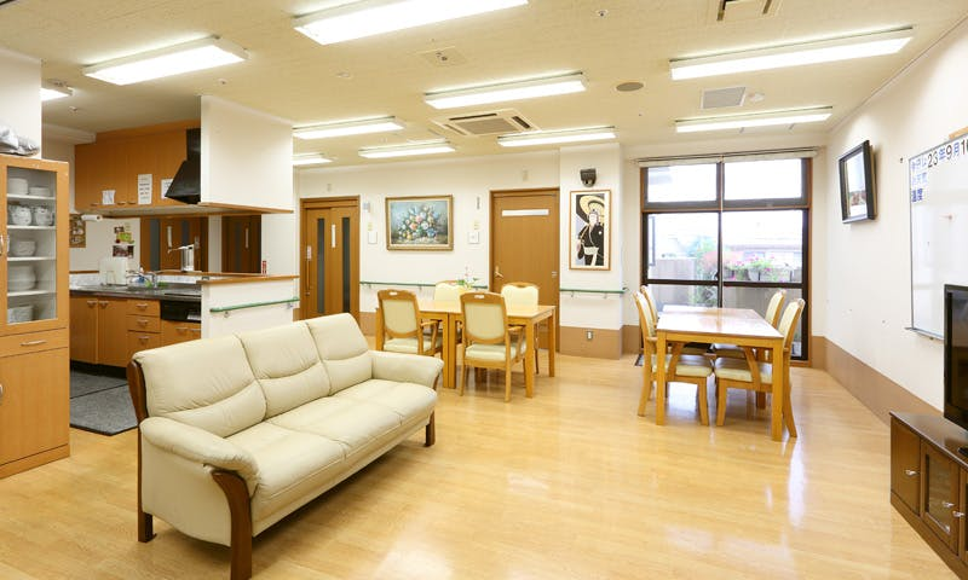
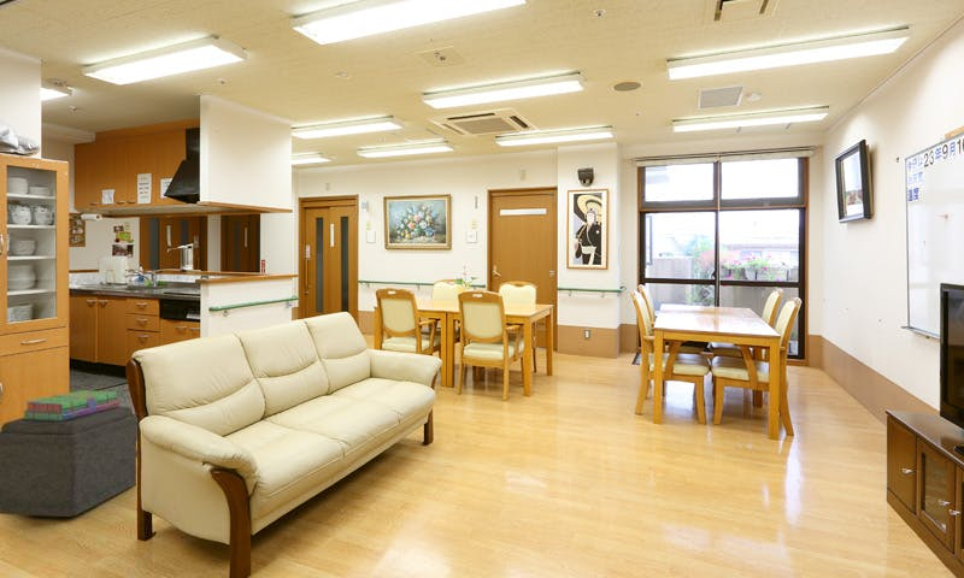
+ stack of books (72, 403)
+ ottoman (71, 455)
